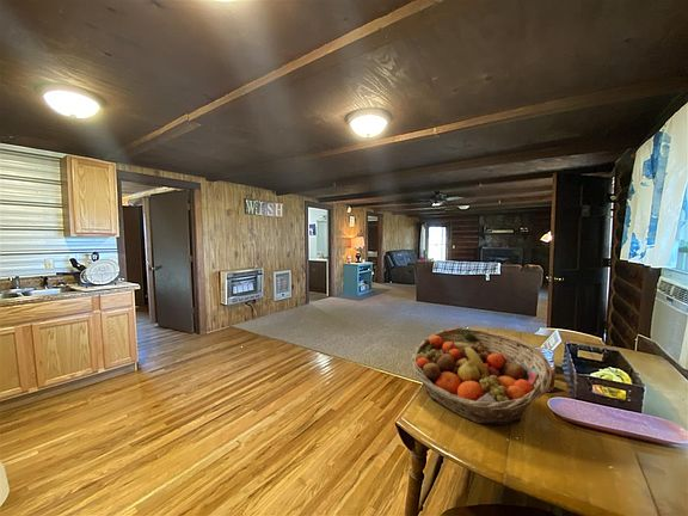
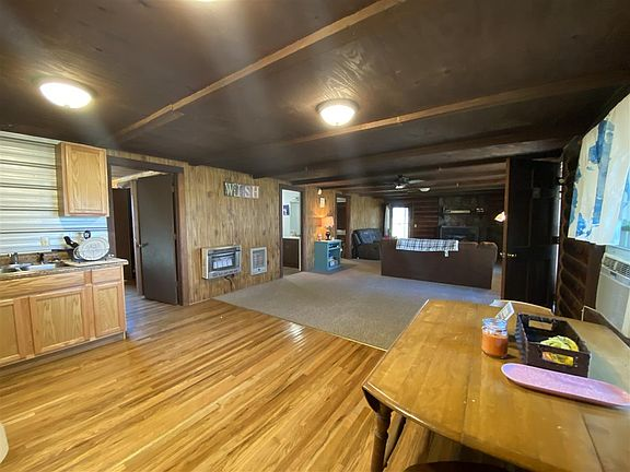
- fruit basket (473, 369)
